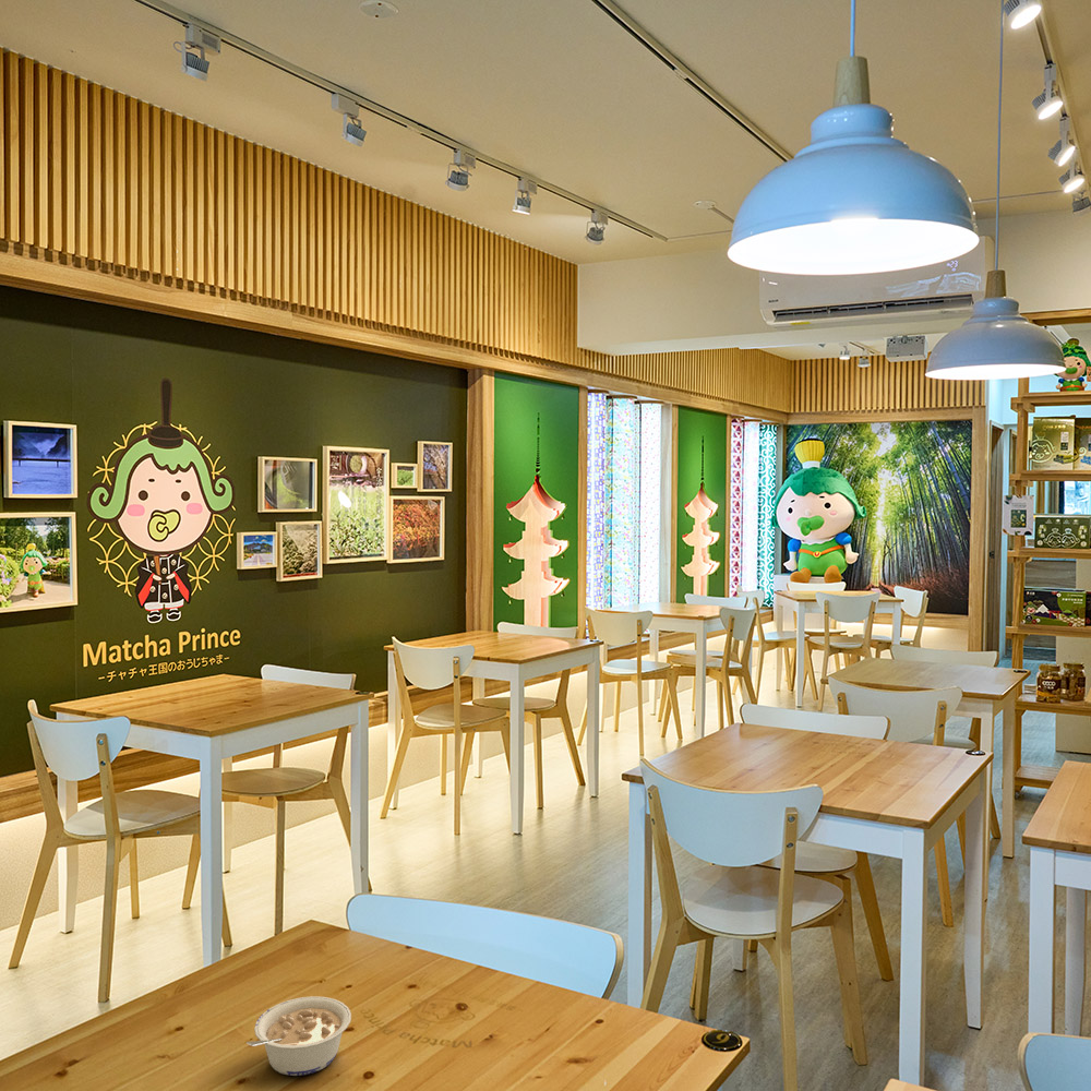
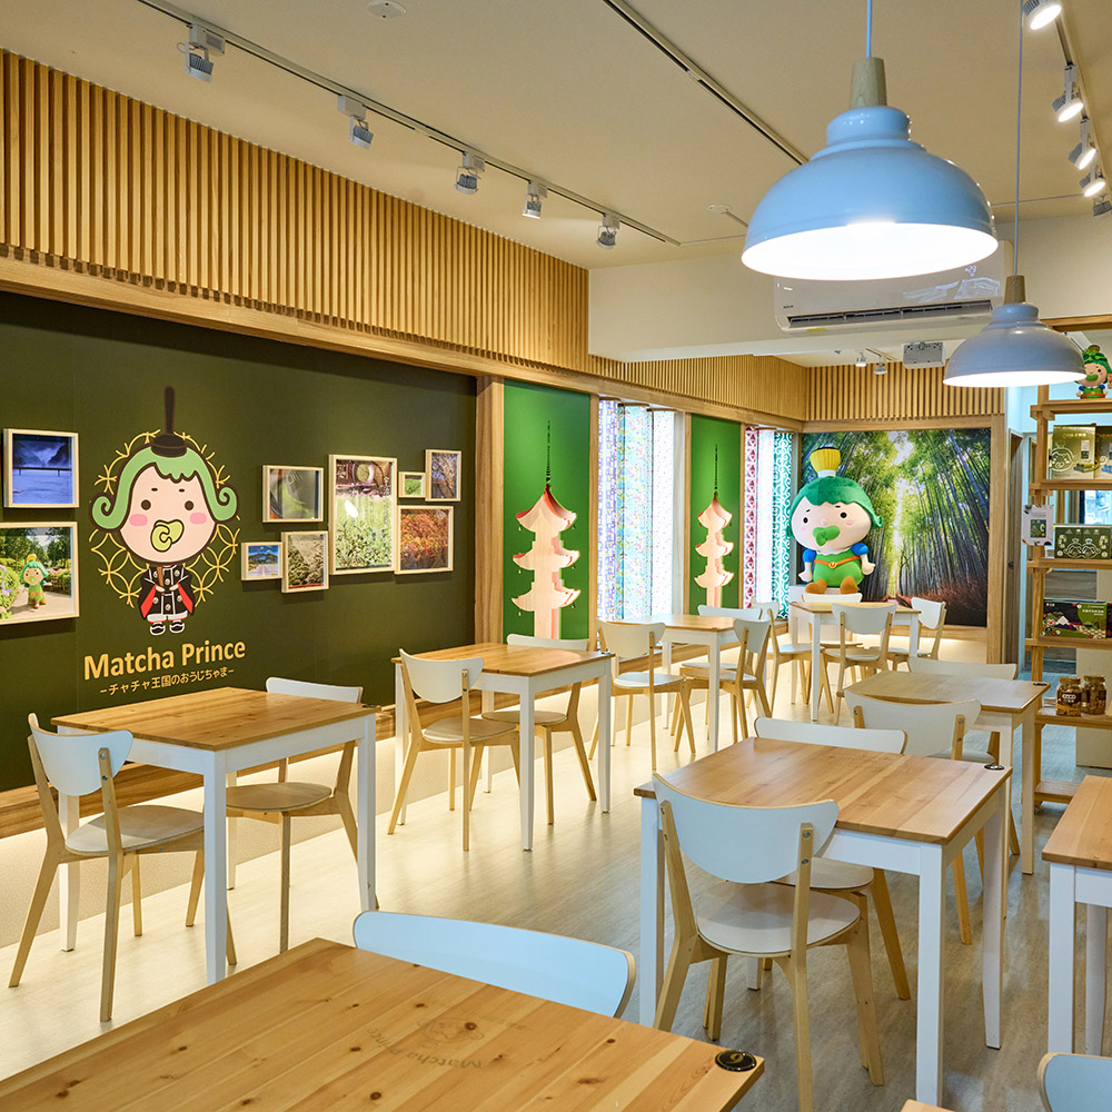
- legume (302, 1036)
